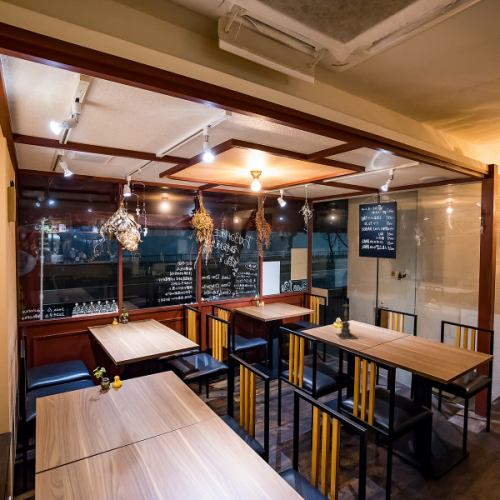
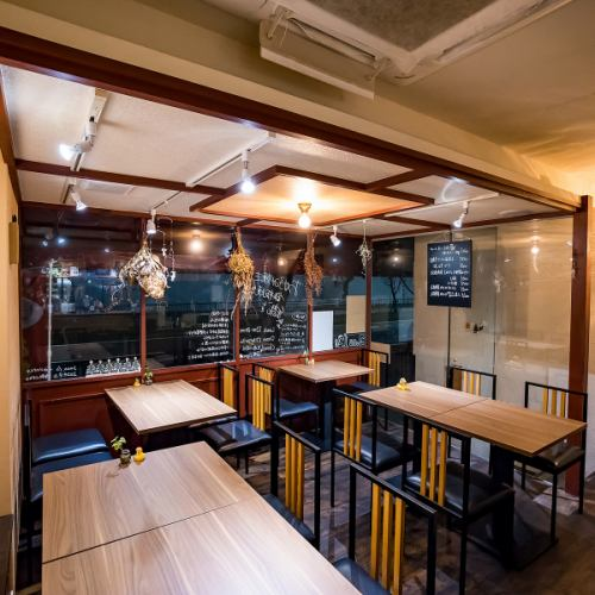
- candle holder (346, 318)
